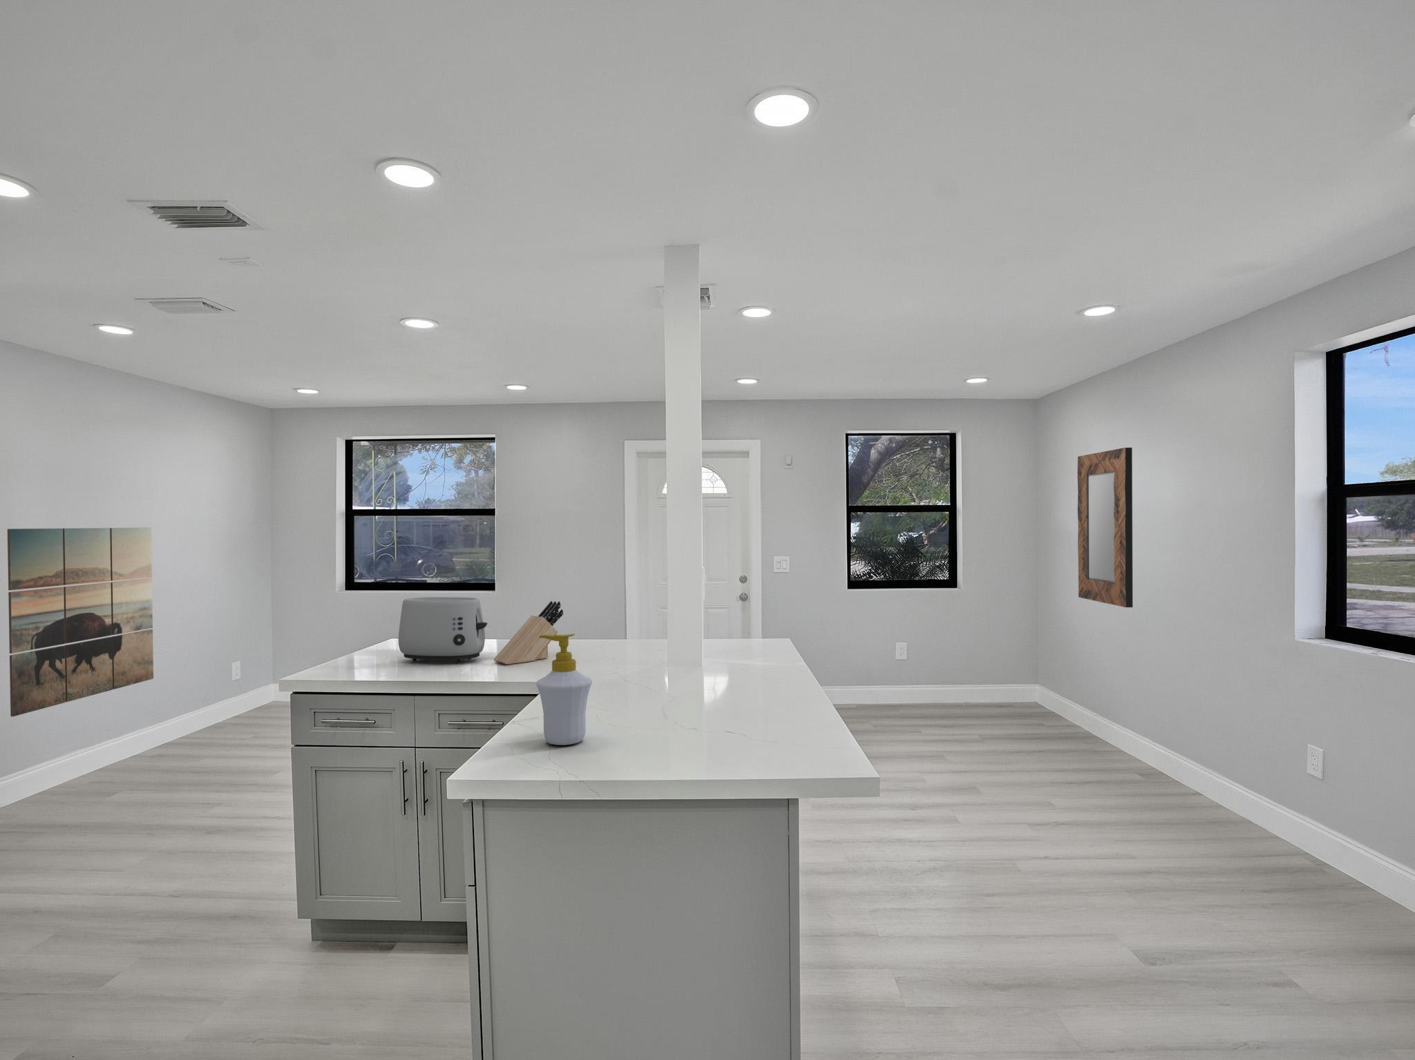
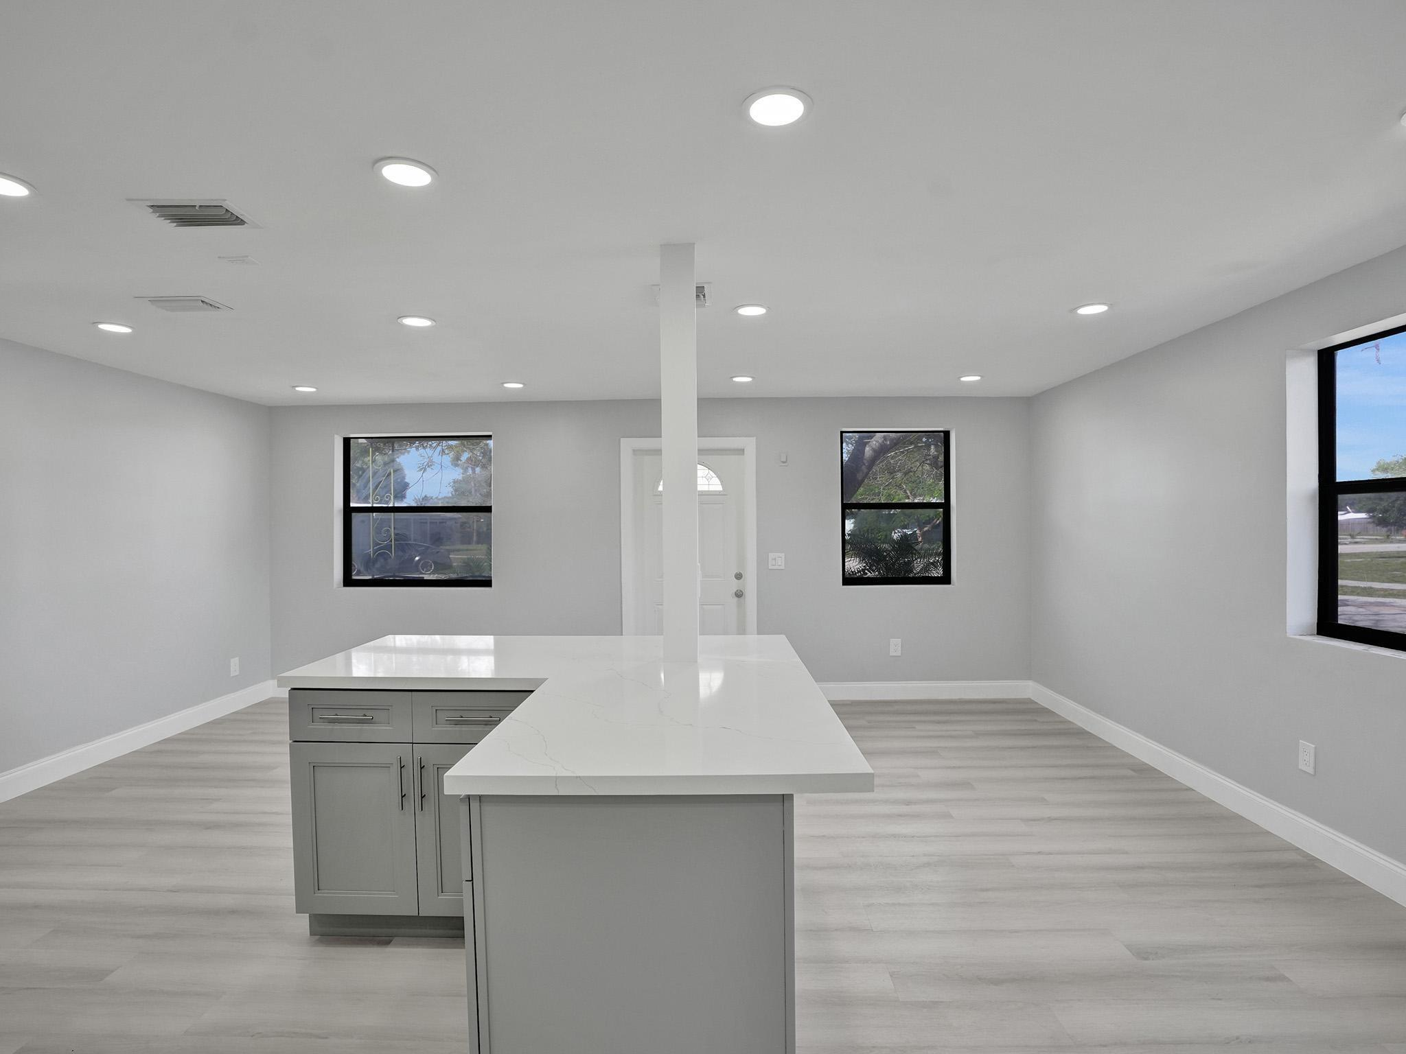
- soap bottle (564, 687)
- knife block (530, 630)
- toaster (441, 629)
- home mirror (1103, 528)
- wall art (88, 611)
